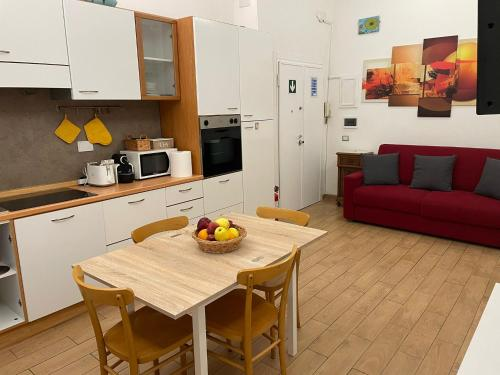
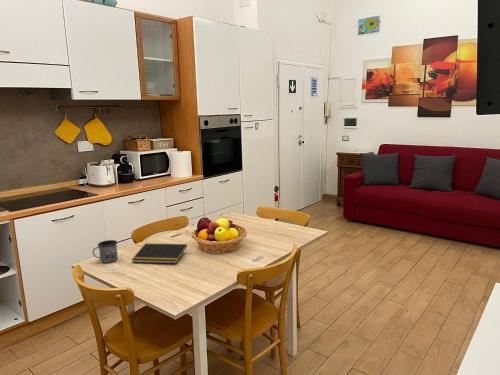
+ mug (105, 252)
+ notepad (160, 252)
